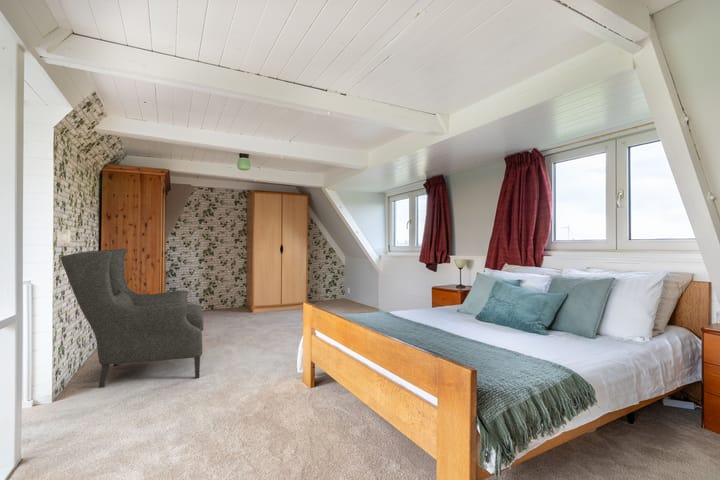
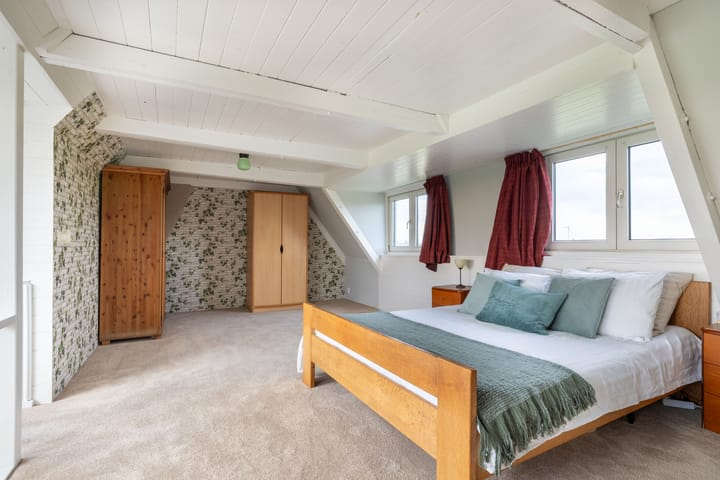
- chair (142, 310)
